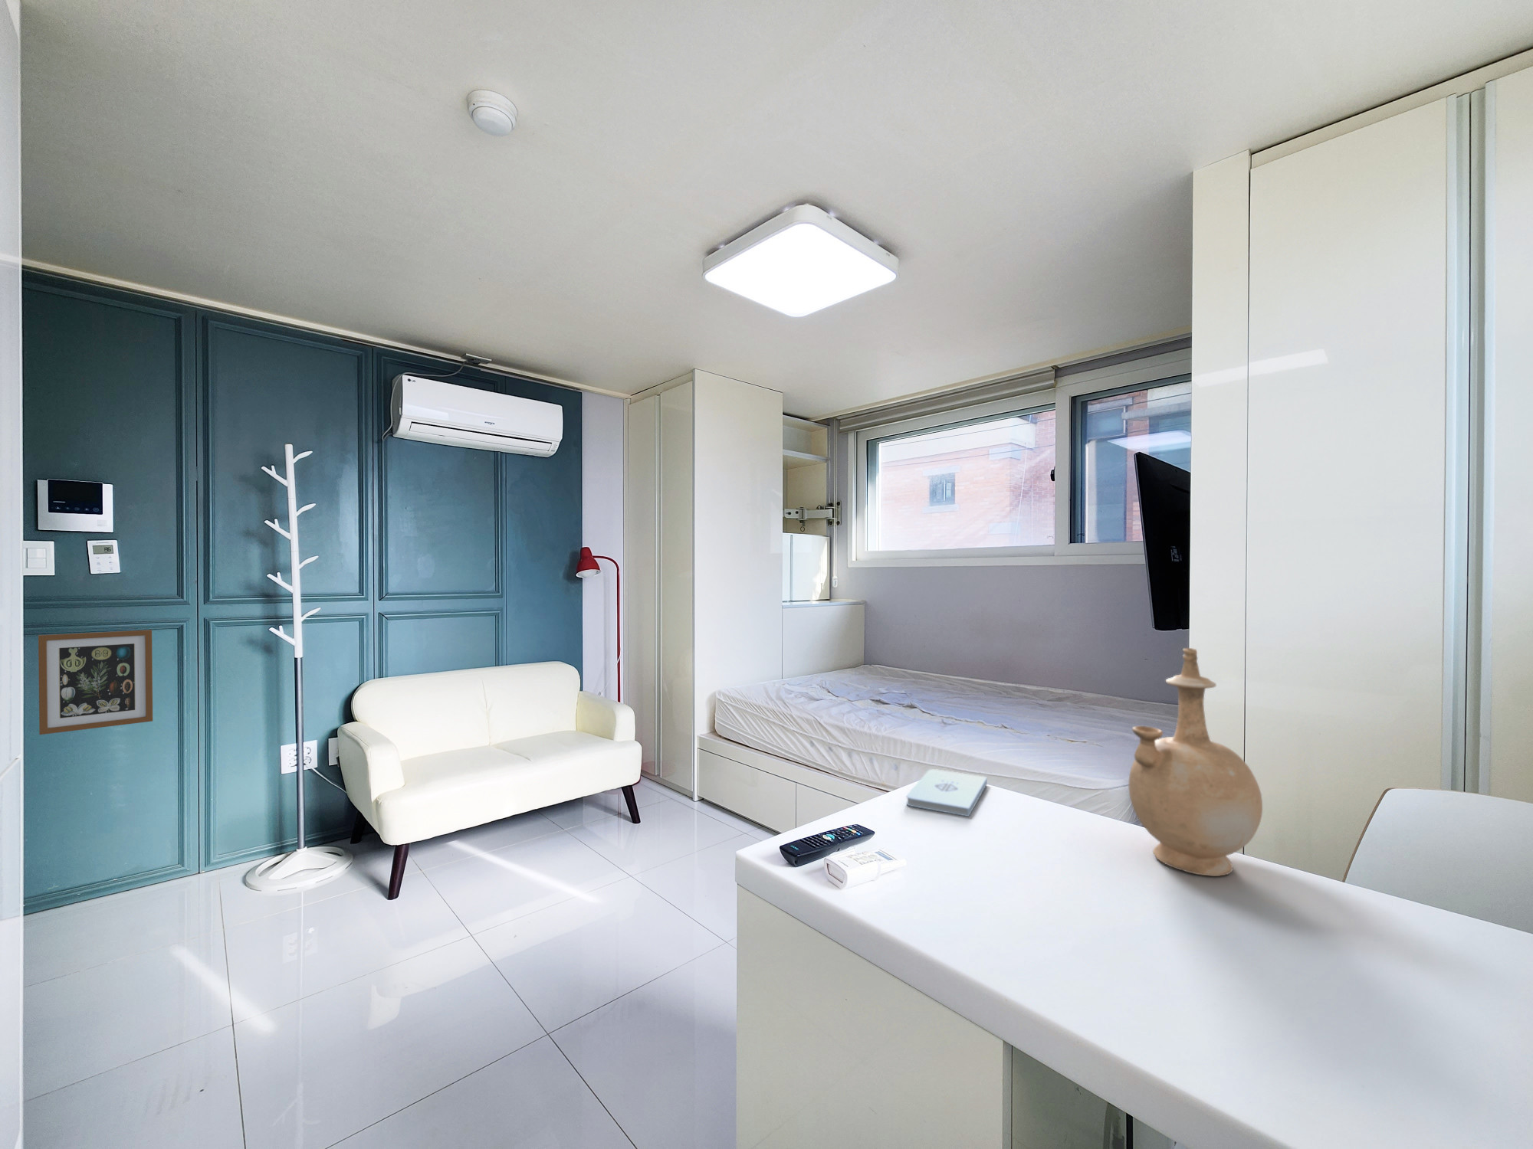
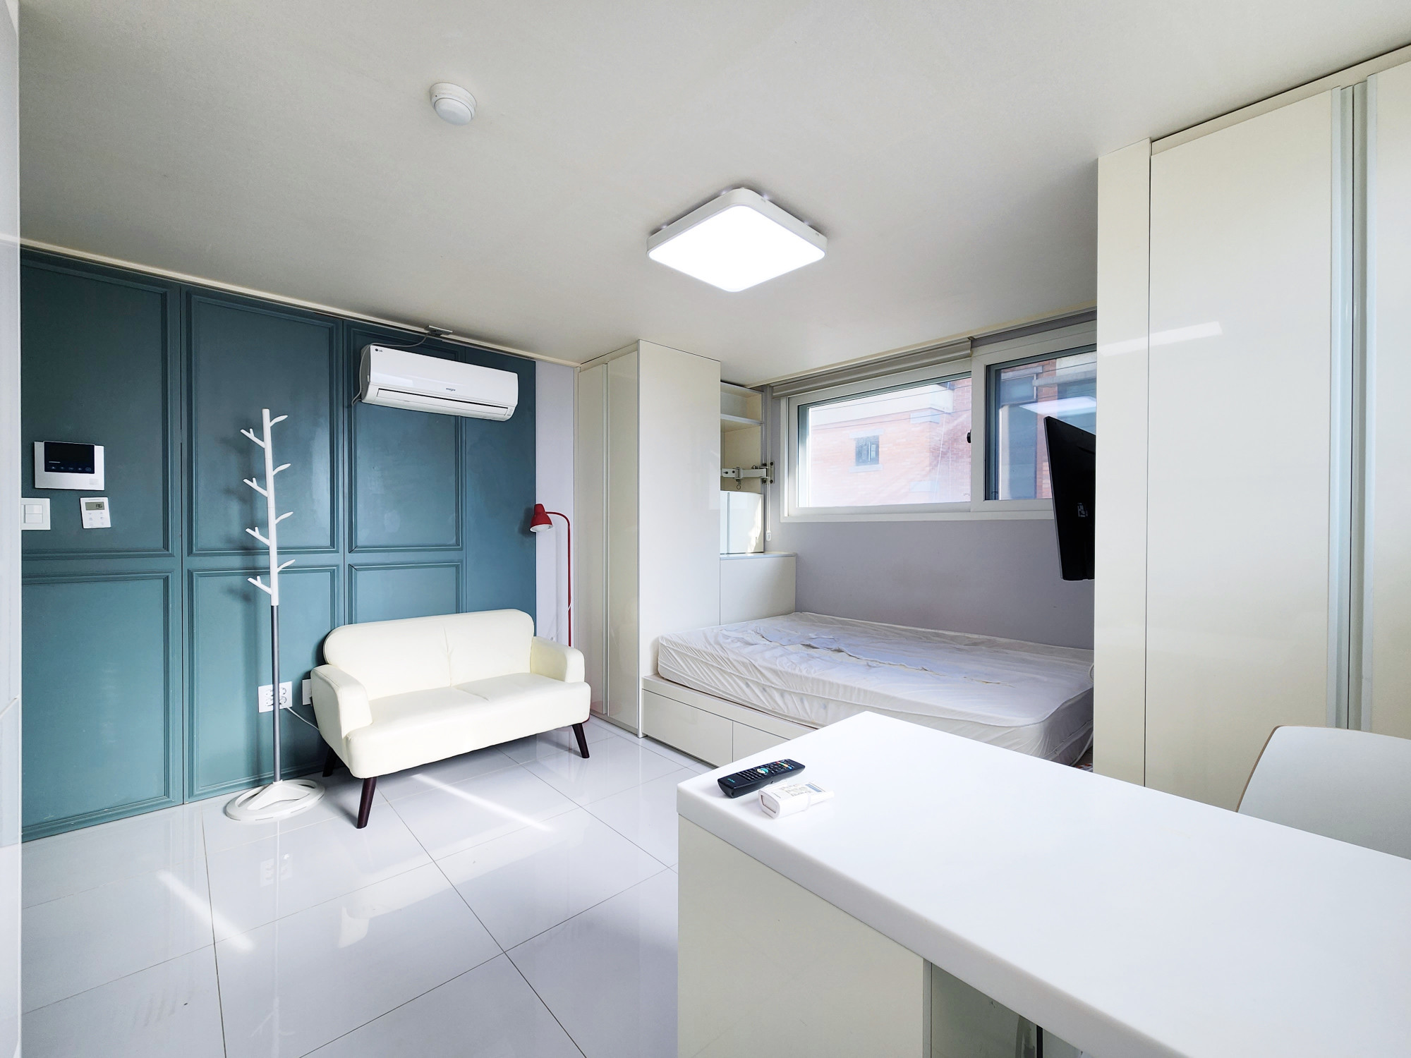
- wall art (98, 680)
- vase (1190, 754)
- notepad (948, 789)
